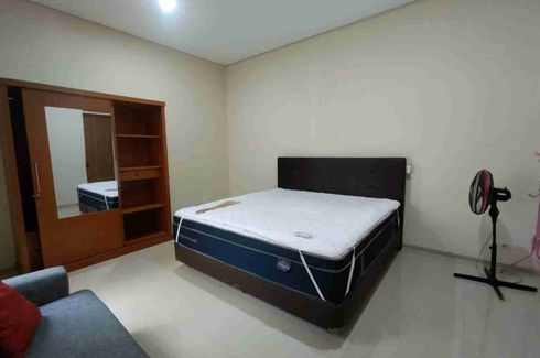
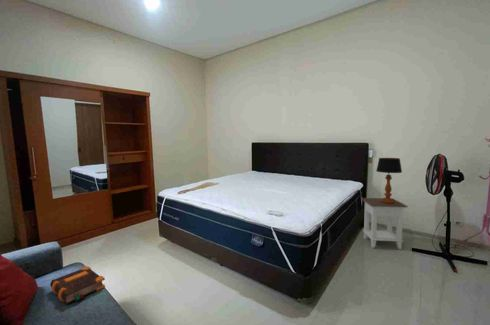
+ bible (78, 284)
+ nightstand (387, 222)
+ table lamp (388, 180)
